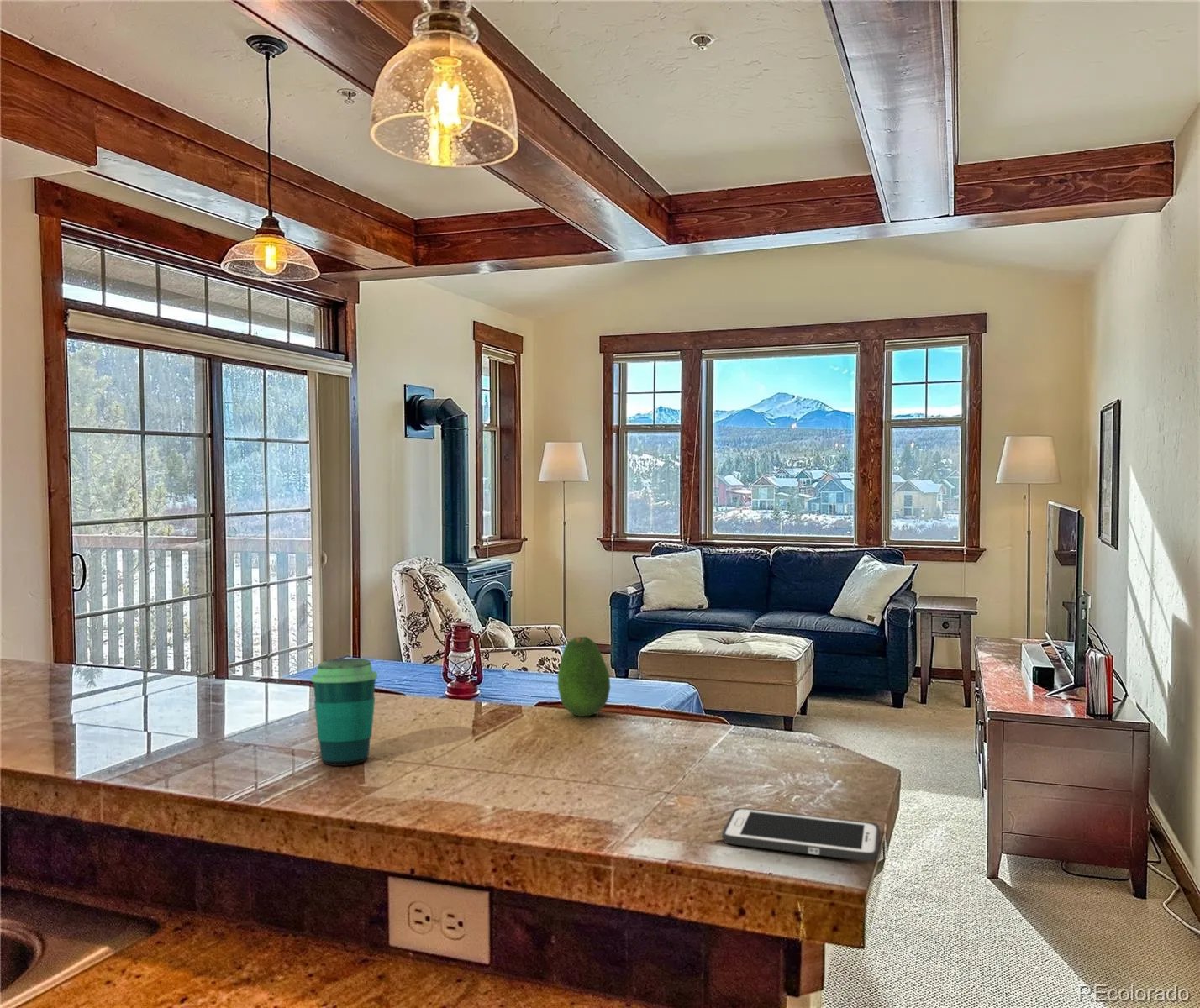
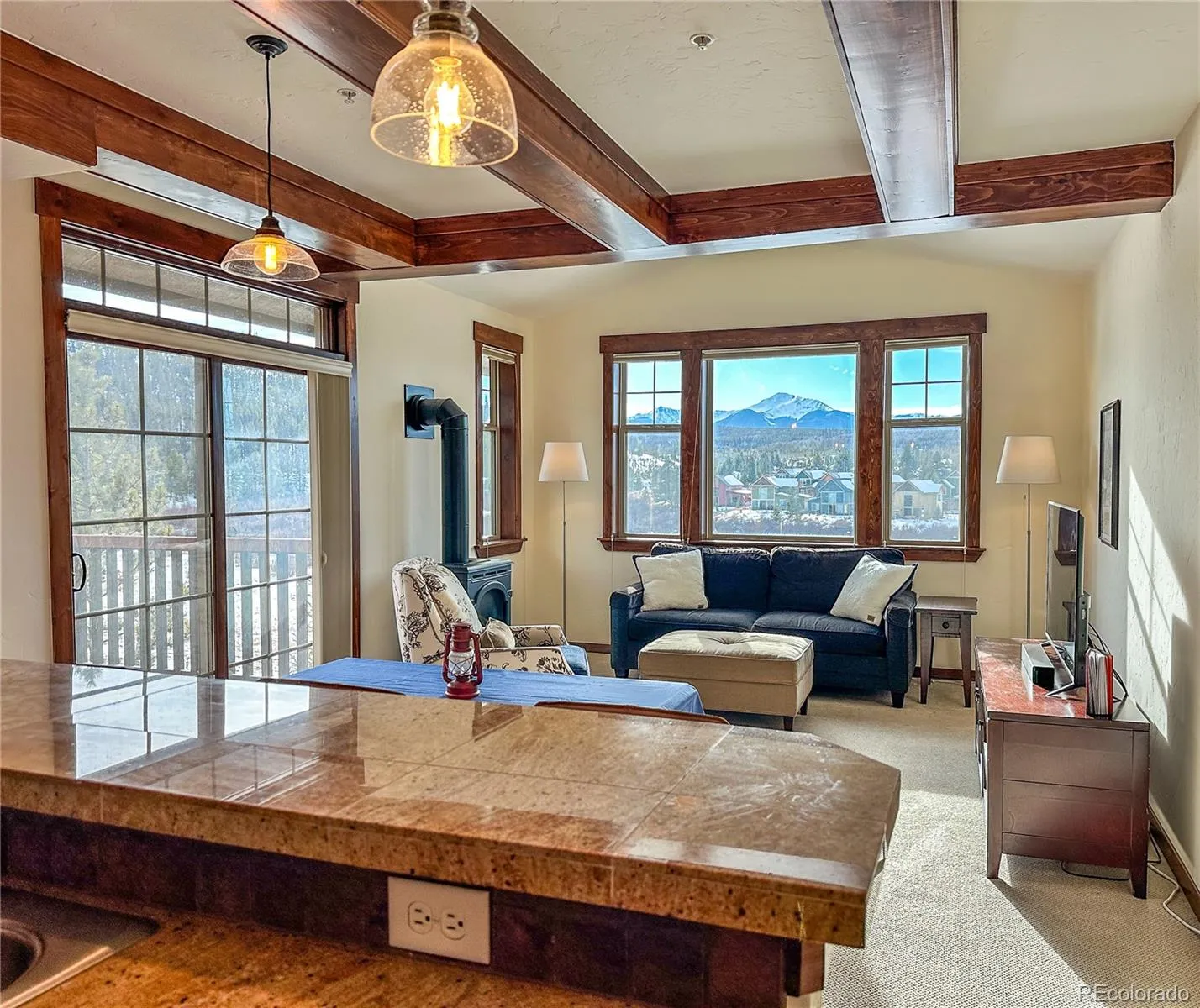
- cup (345, 710)
- fruit (584, 675)
- cell phone (801, 833)
